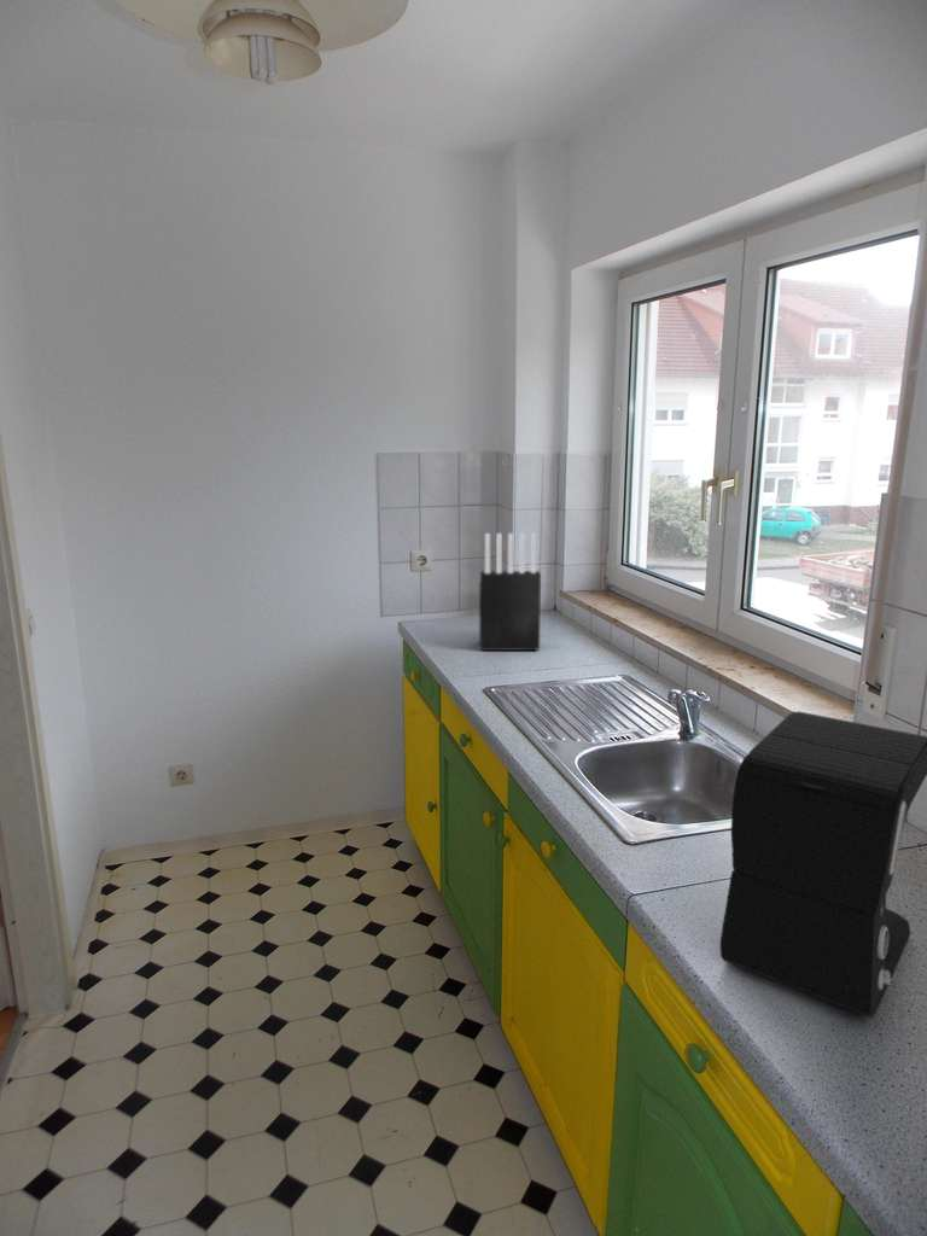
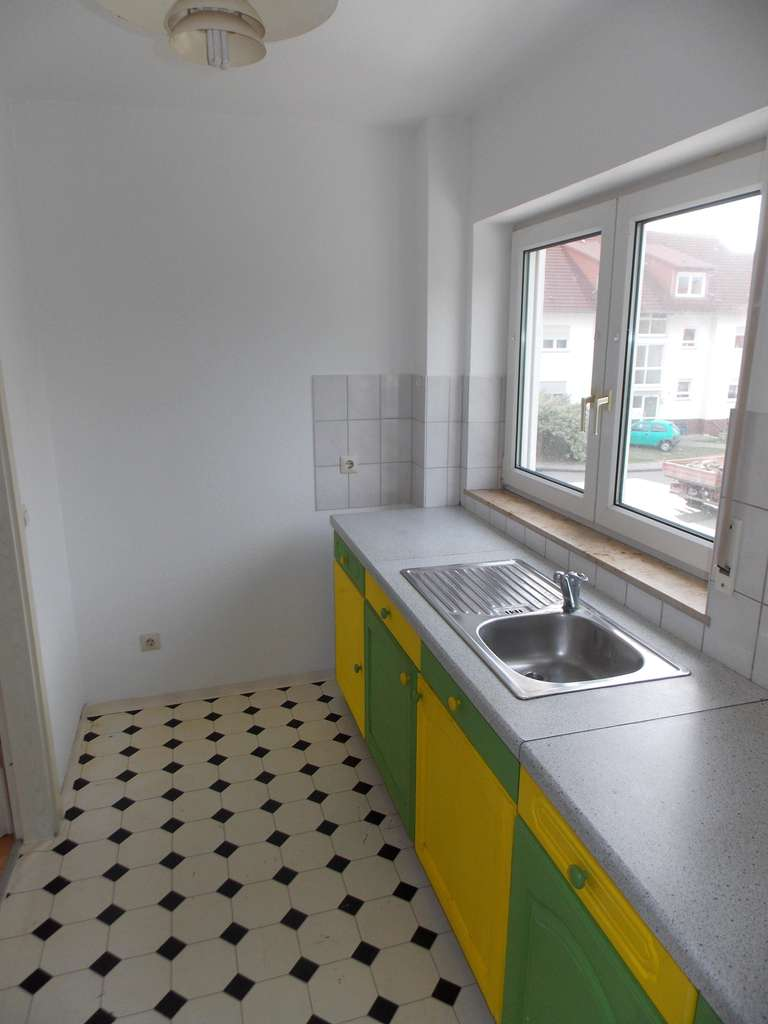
- knife block (508, 589)
- coffee maker (834, 849)
